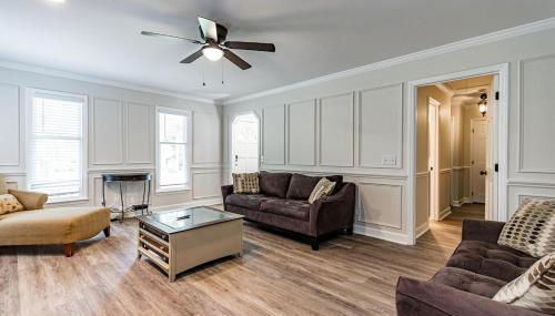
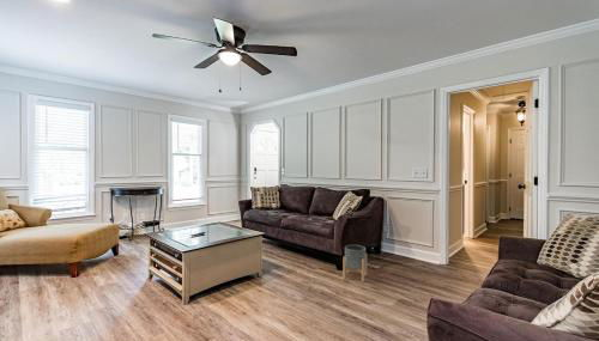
+ planter (355, 262)
